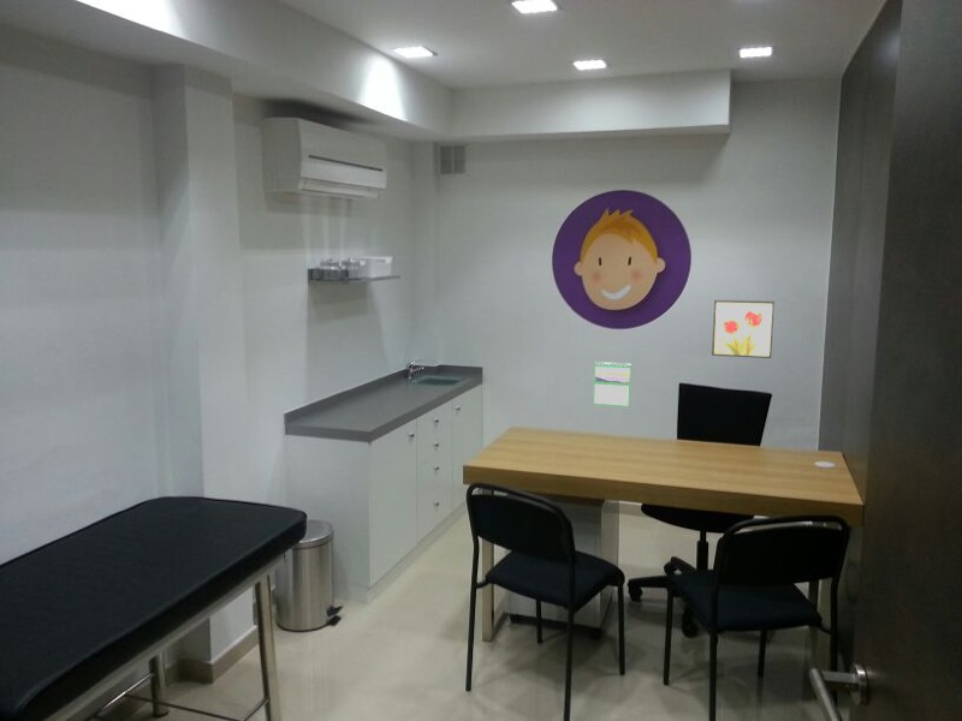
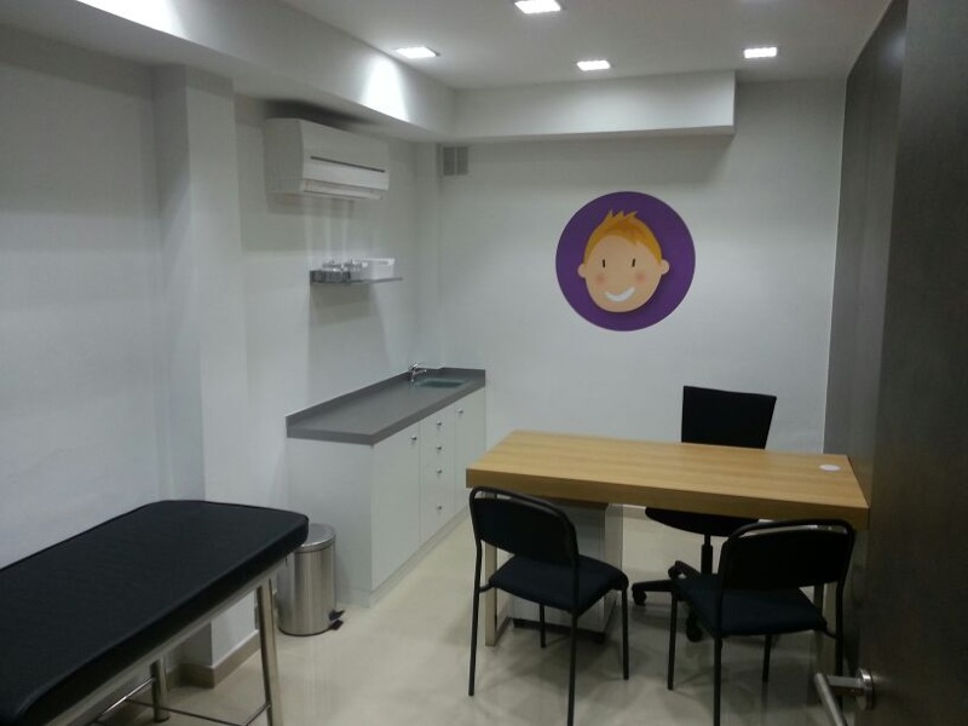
- calendar (612, 383)
- wall art (742, 328)
